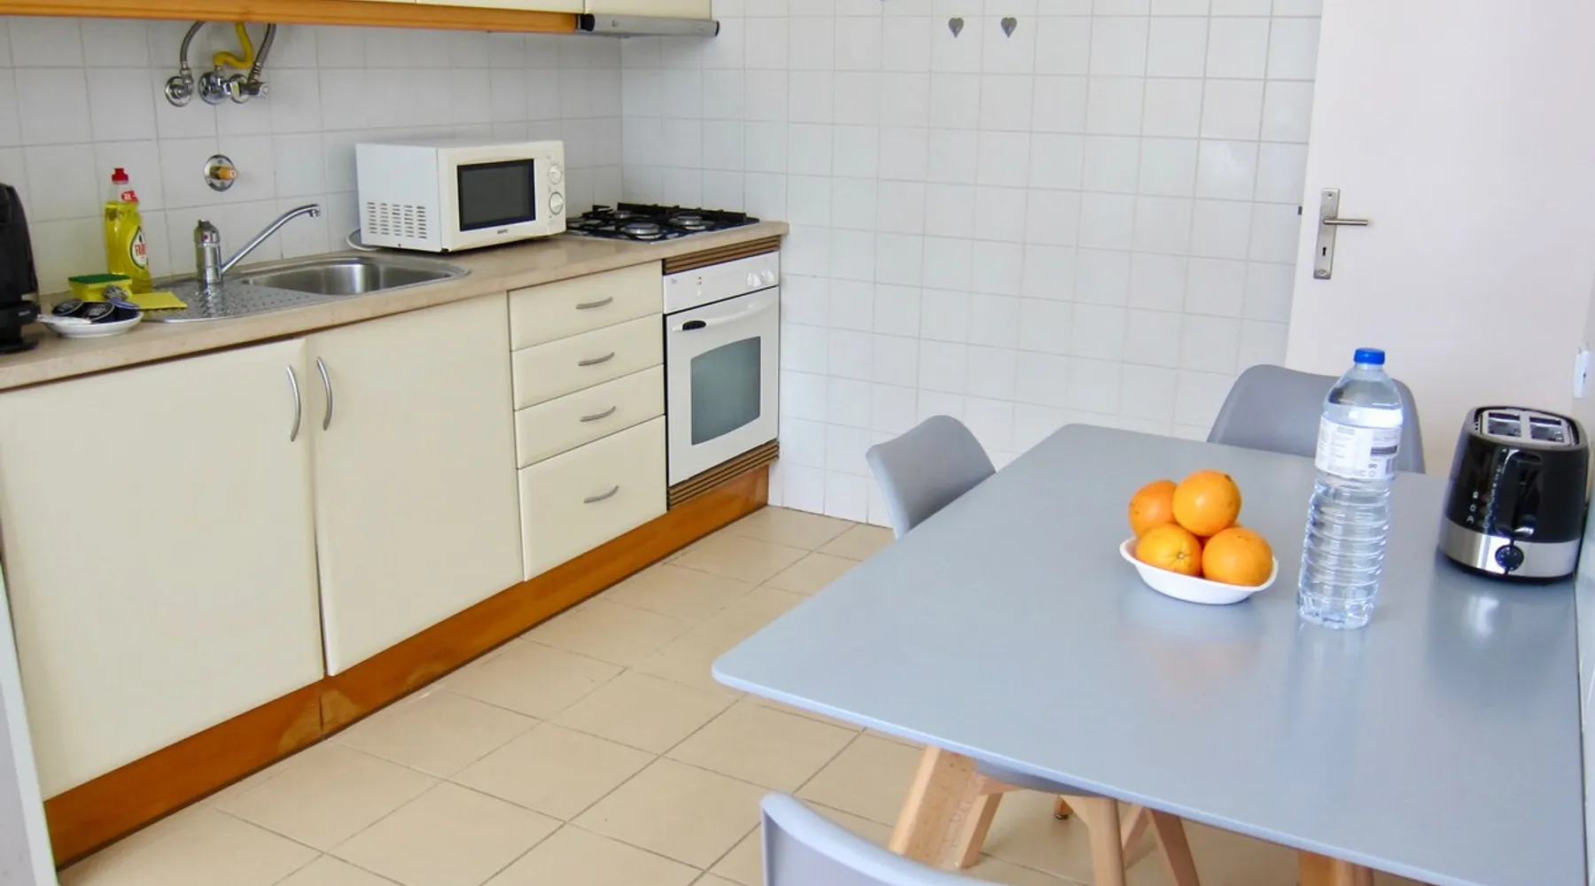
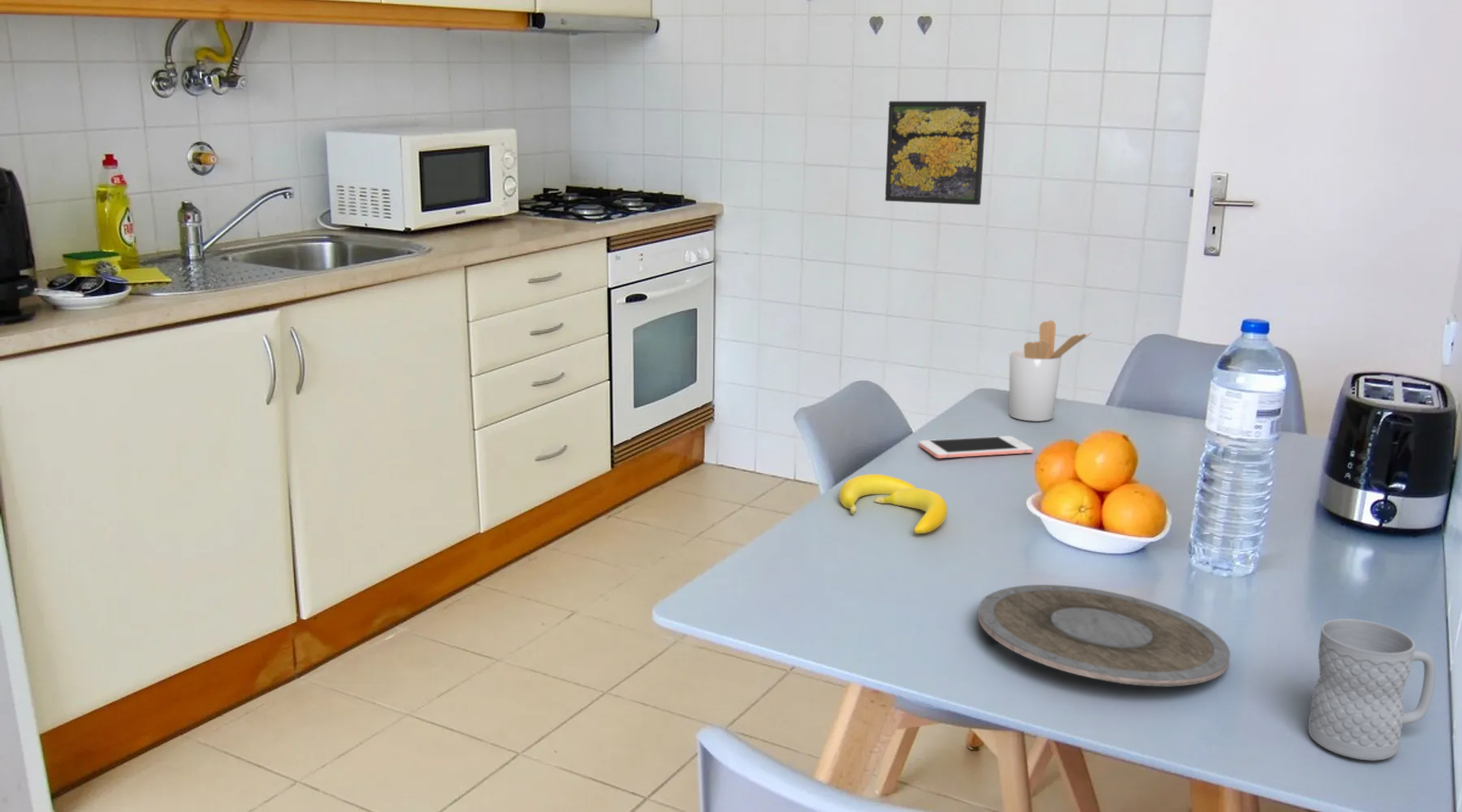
+ utensil holder (1047, 372)
+ mug (1378, 689)
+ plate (1100, 629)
+ cell phone (975, 447)
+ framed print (934, 152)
+ banana (893, 500)
